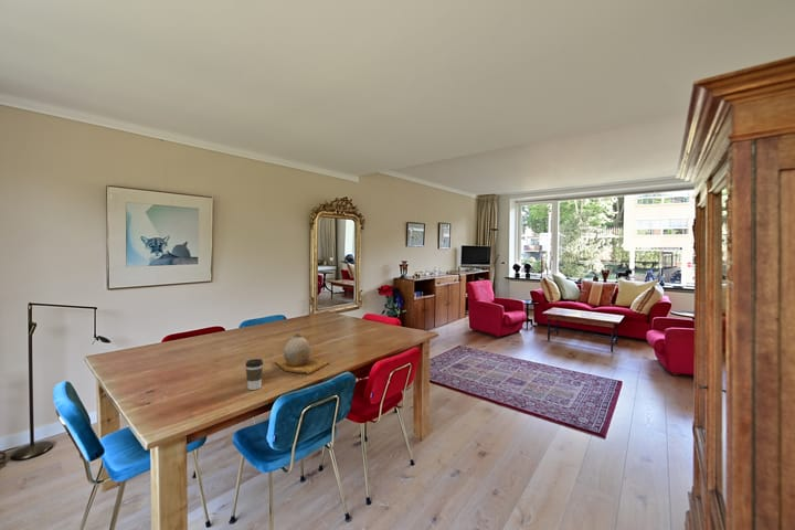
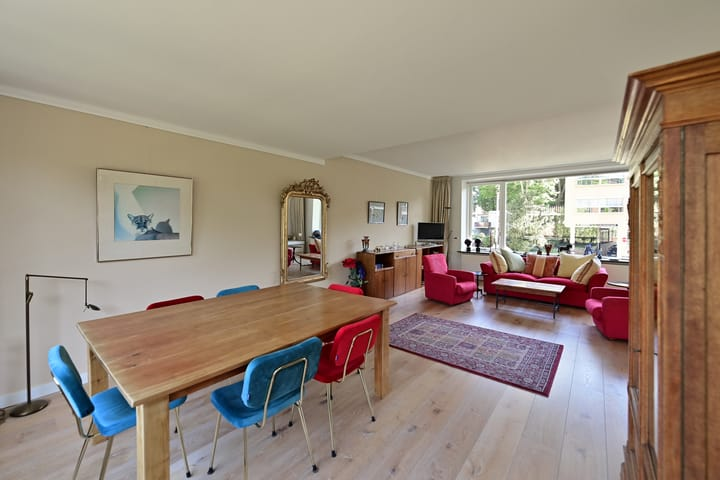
- vase (297, 349)
- coffee cup (254, 374)
